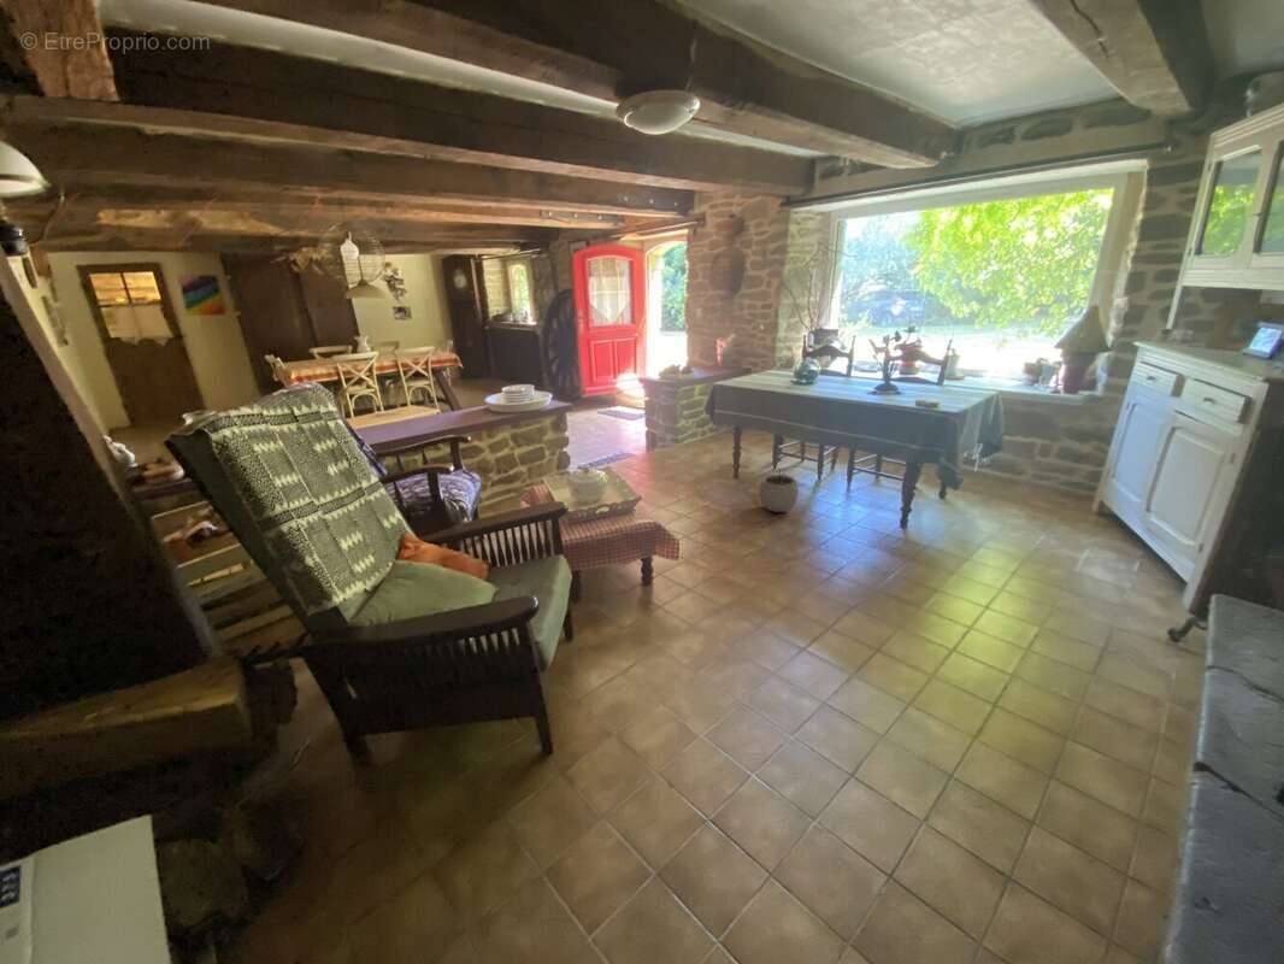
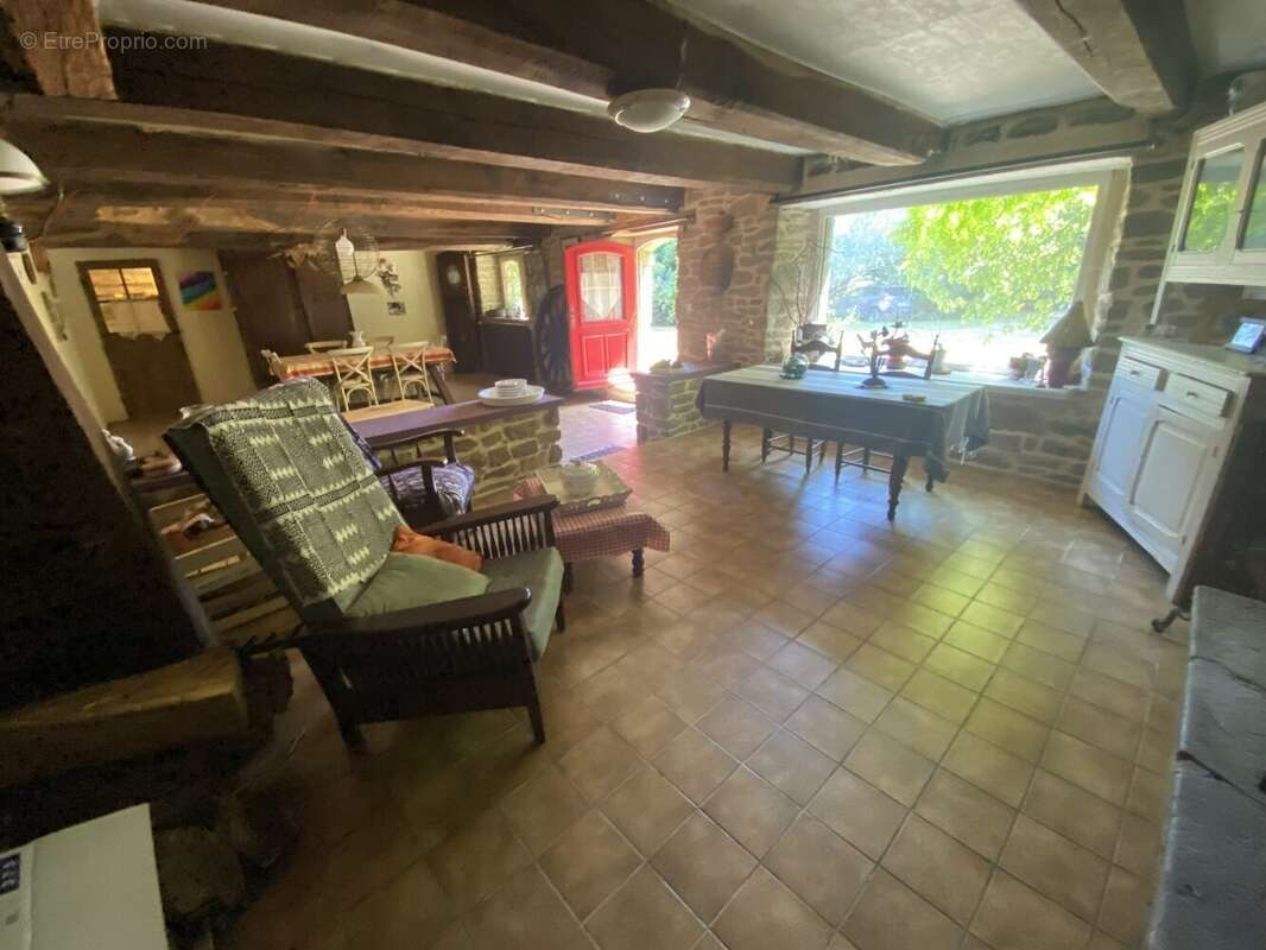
- plant pot (778, 488)
